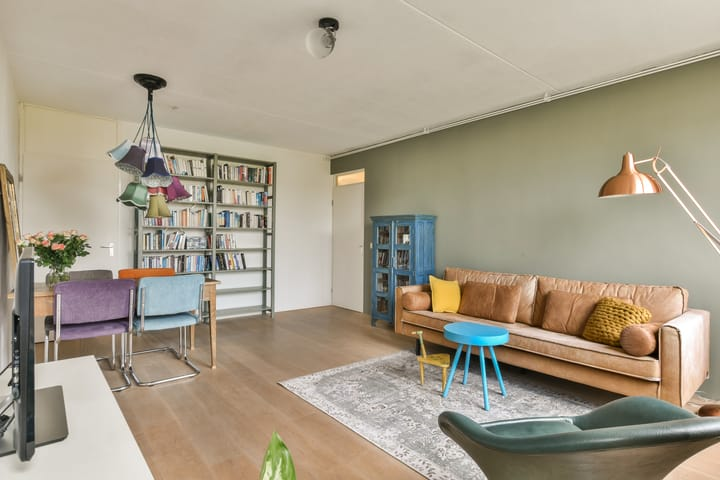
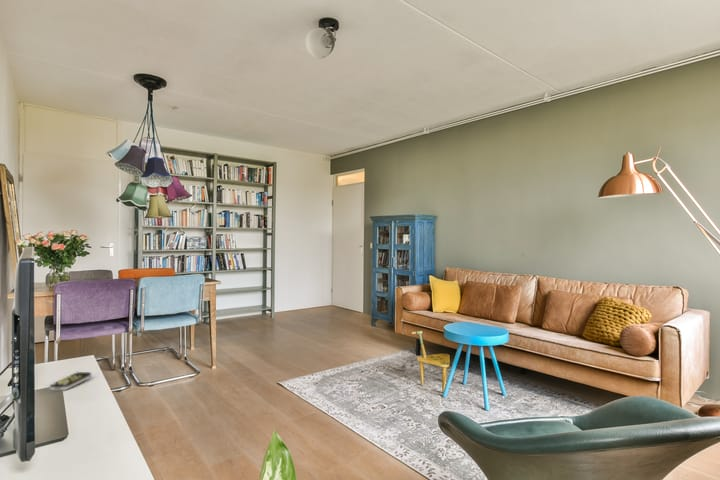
+ remote control (71, 380)
